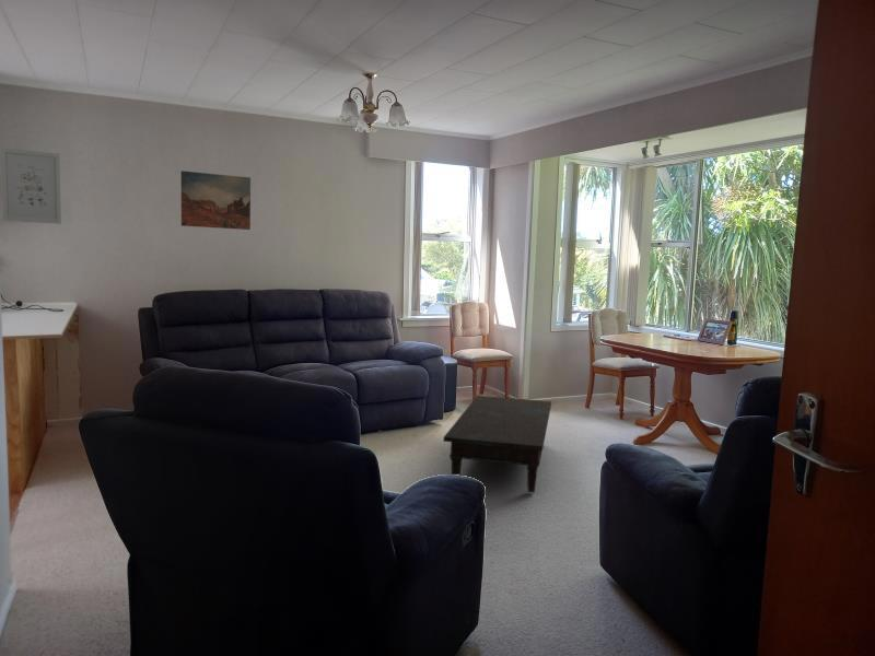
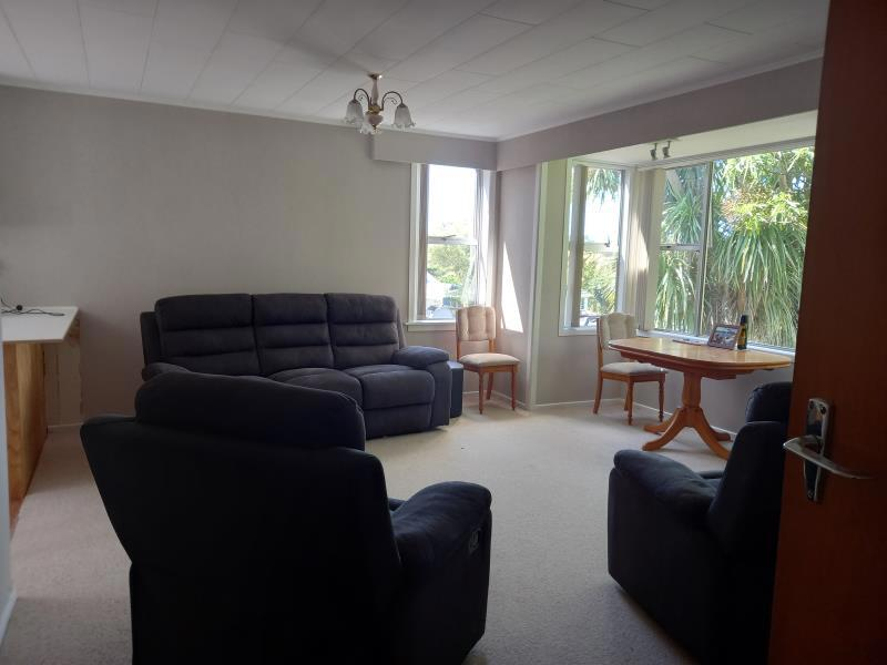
- wall art (32, 186)
- wall art (217, 201)
- coffee table (503, 440)
